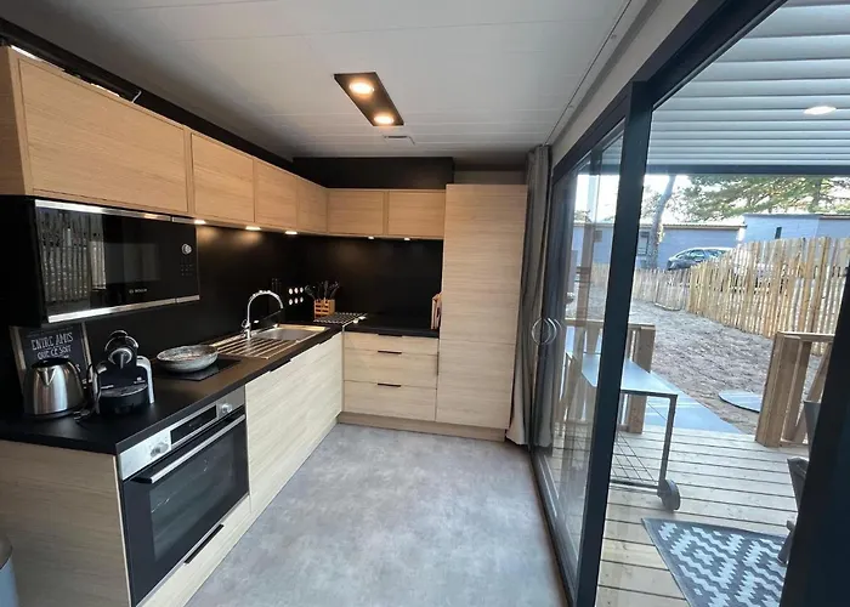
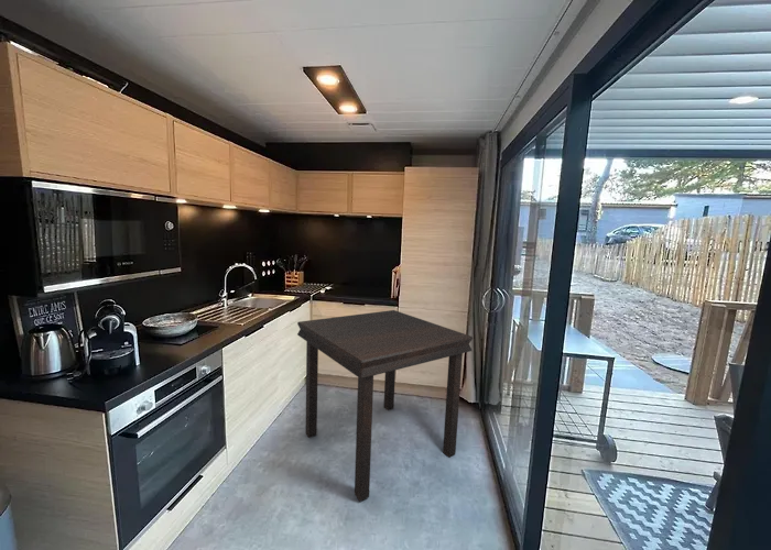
+ dining table (384, 387)
